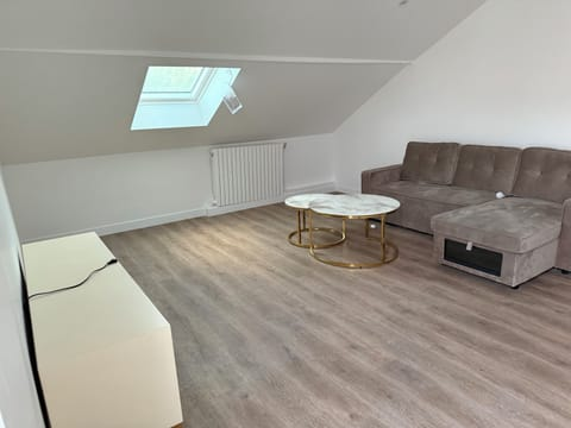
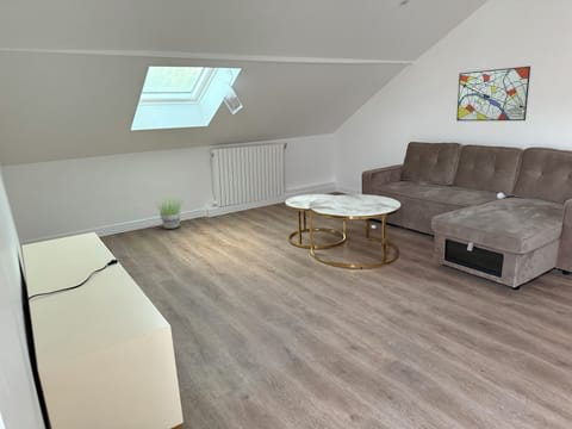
+ wall art (490, 95)
+ potted plant (169, 213)
